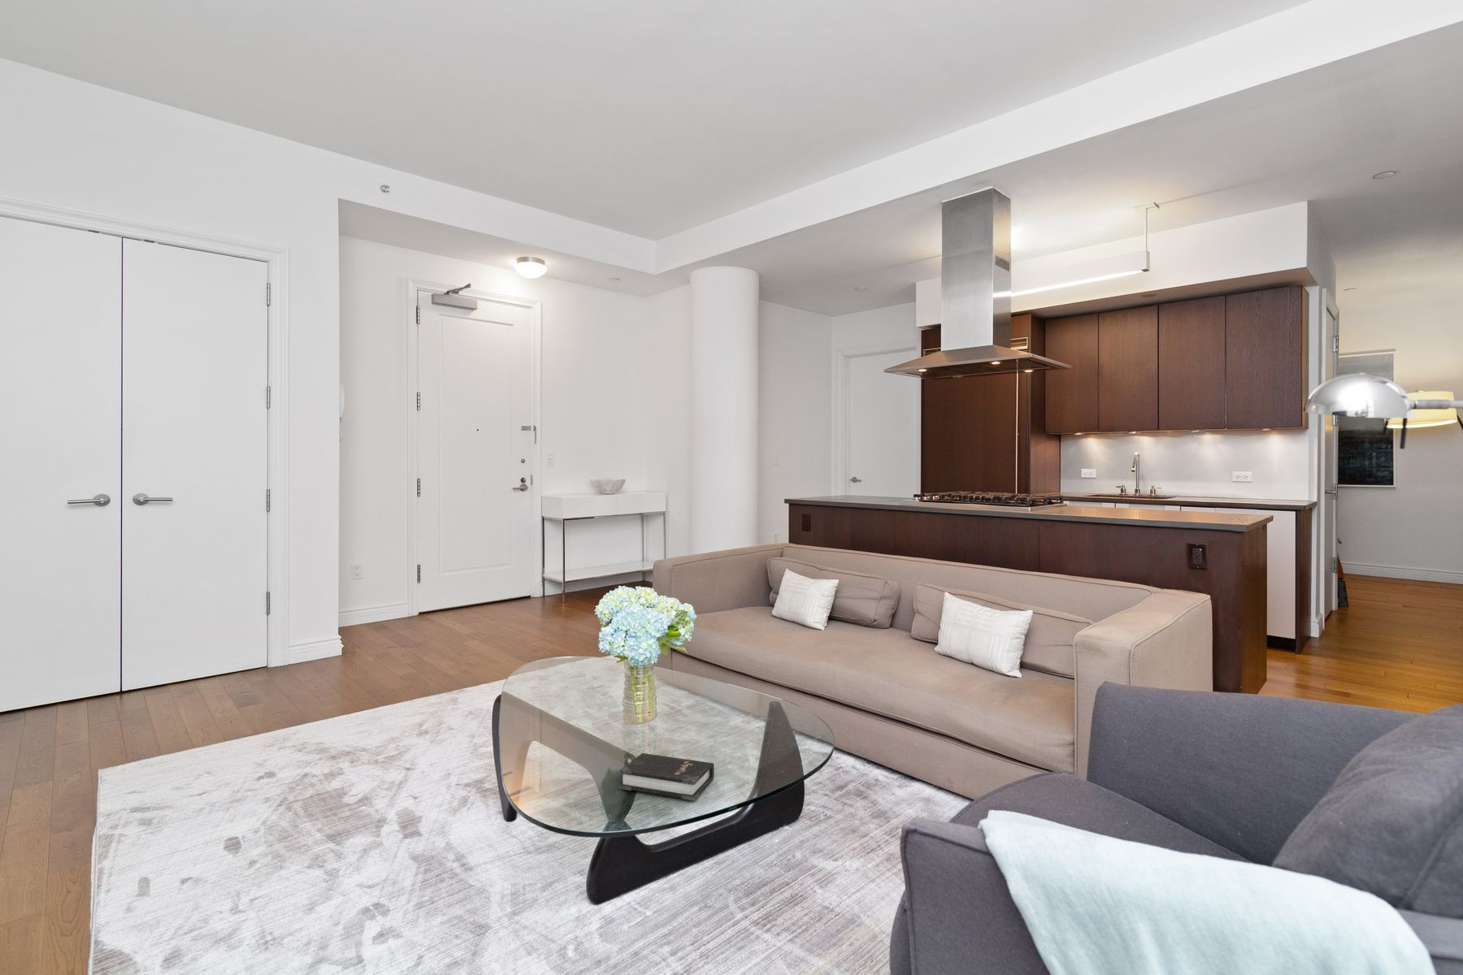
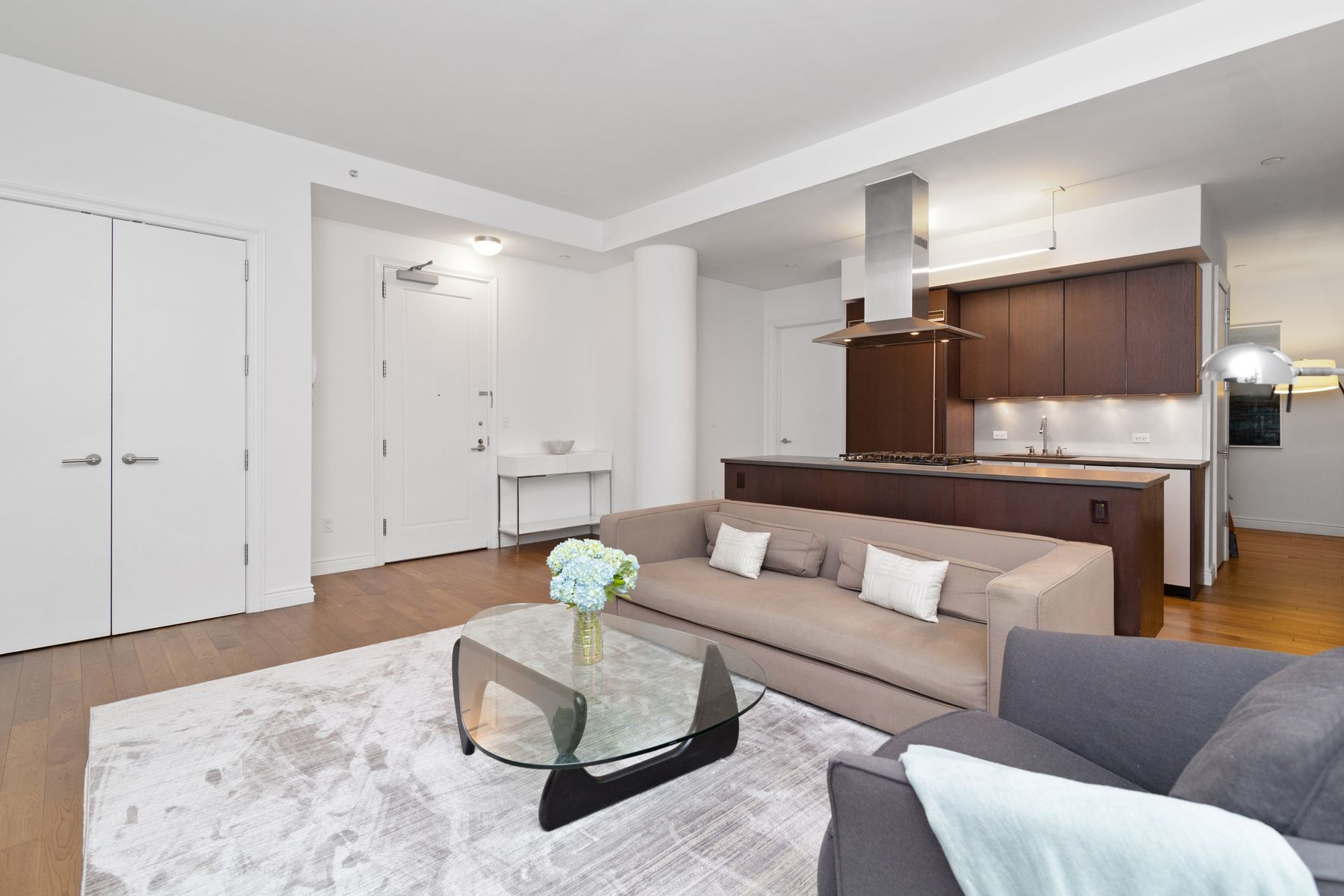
- hardback book (667, 775)
